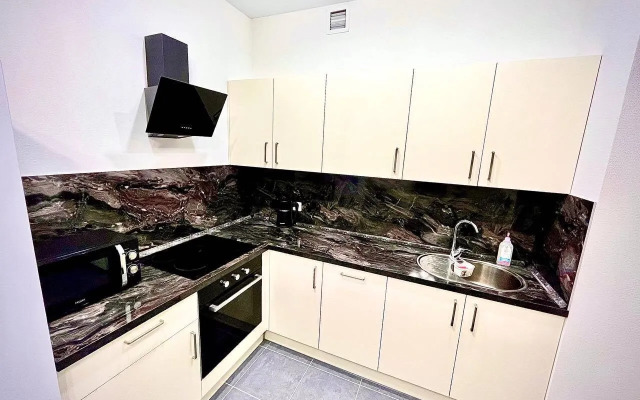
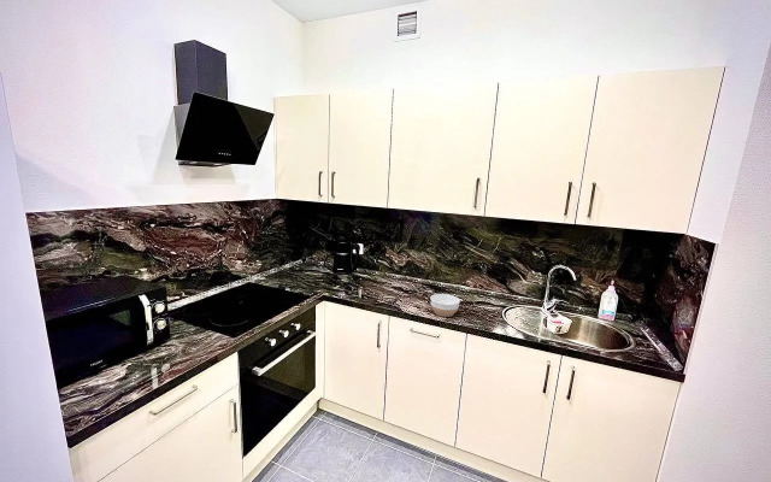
+ bowl (445, 305)
